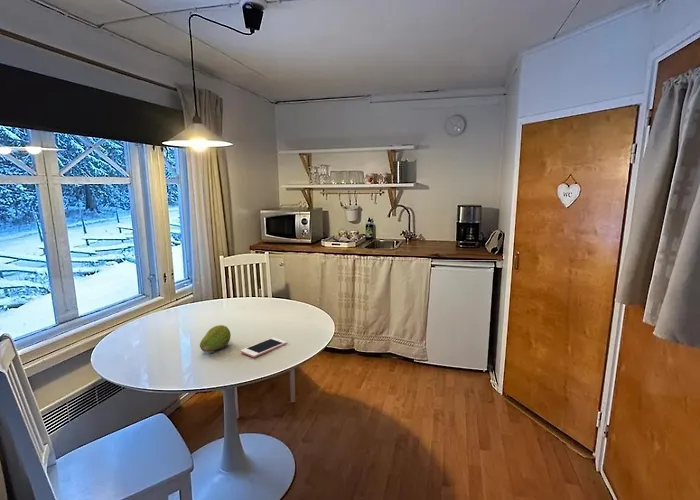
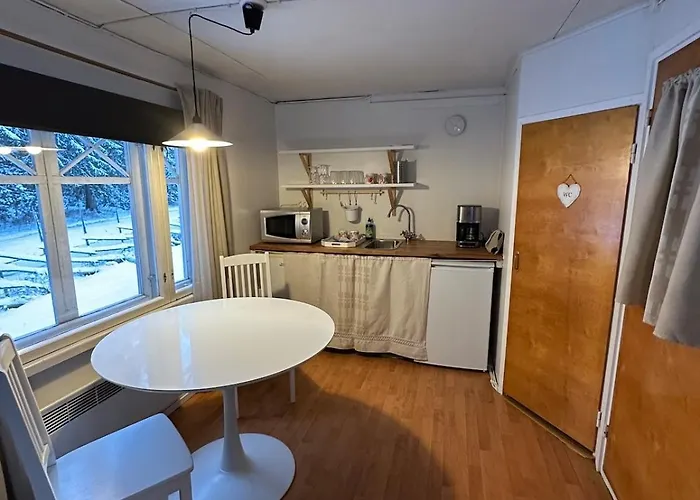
- fruit (215, 338)
- cell phone (264, 346)
